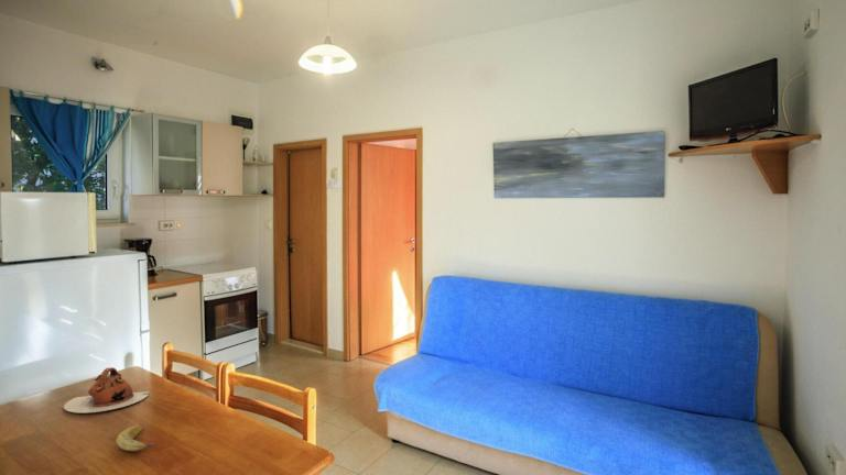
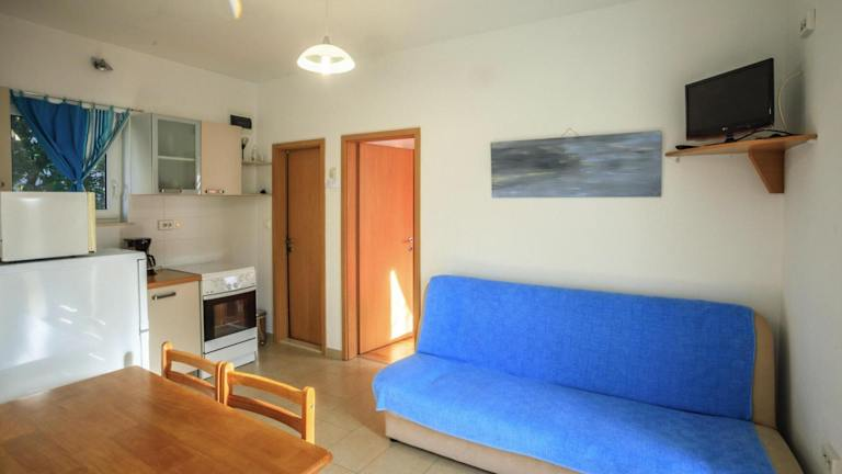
- teapot (108, 383)
- fruit (134, 437)
